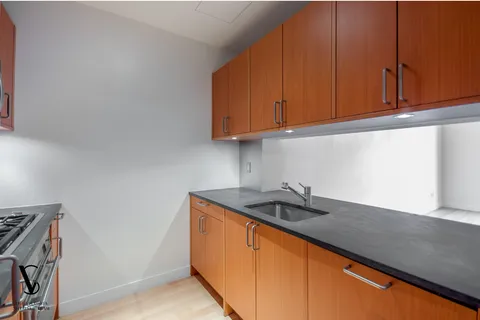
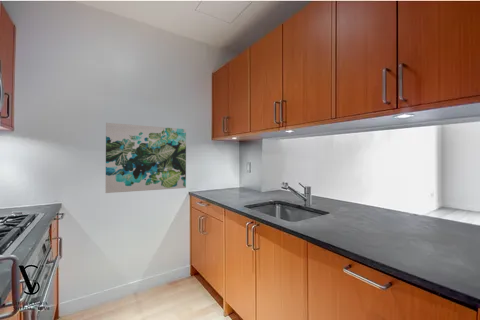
+ wall art (149, 158)
